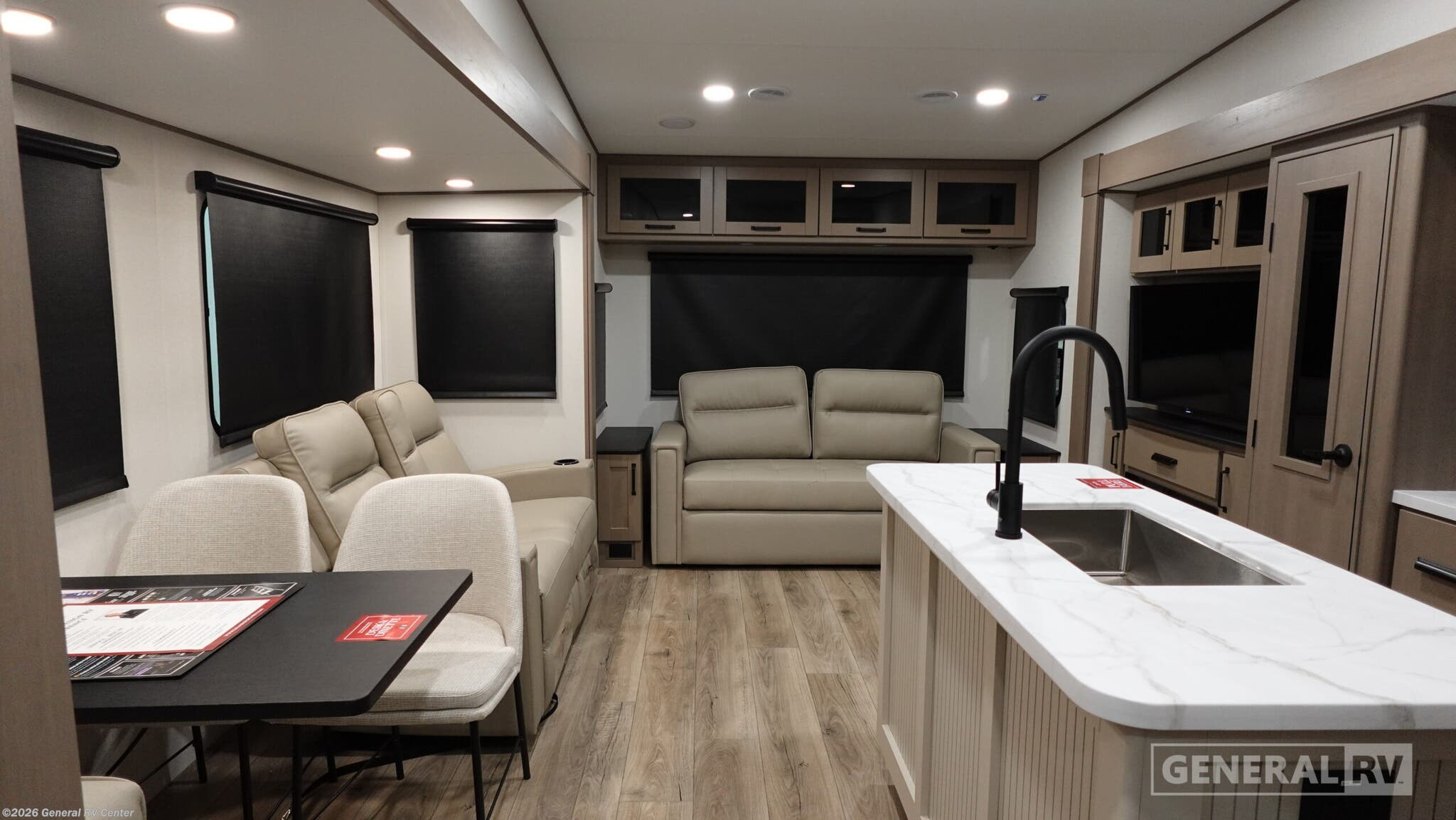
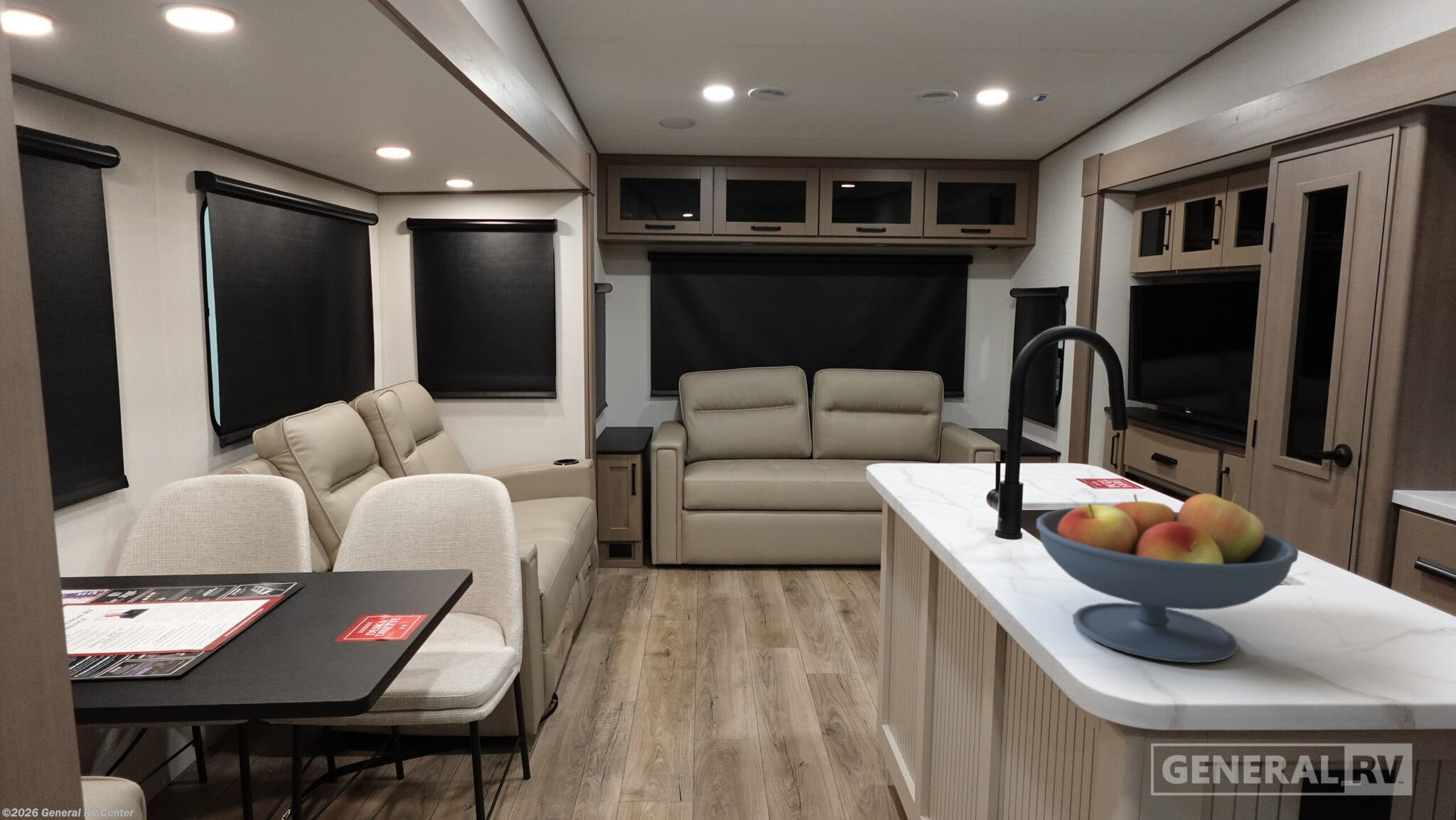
+ fruit bowl (1156, 565)
